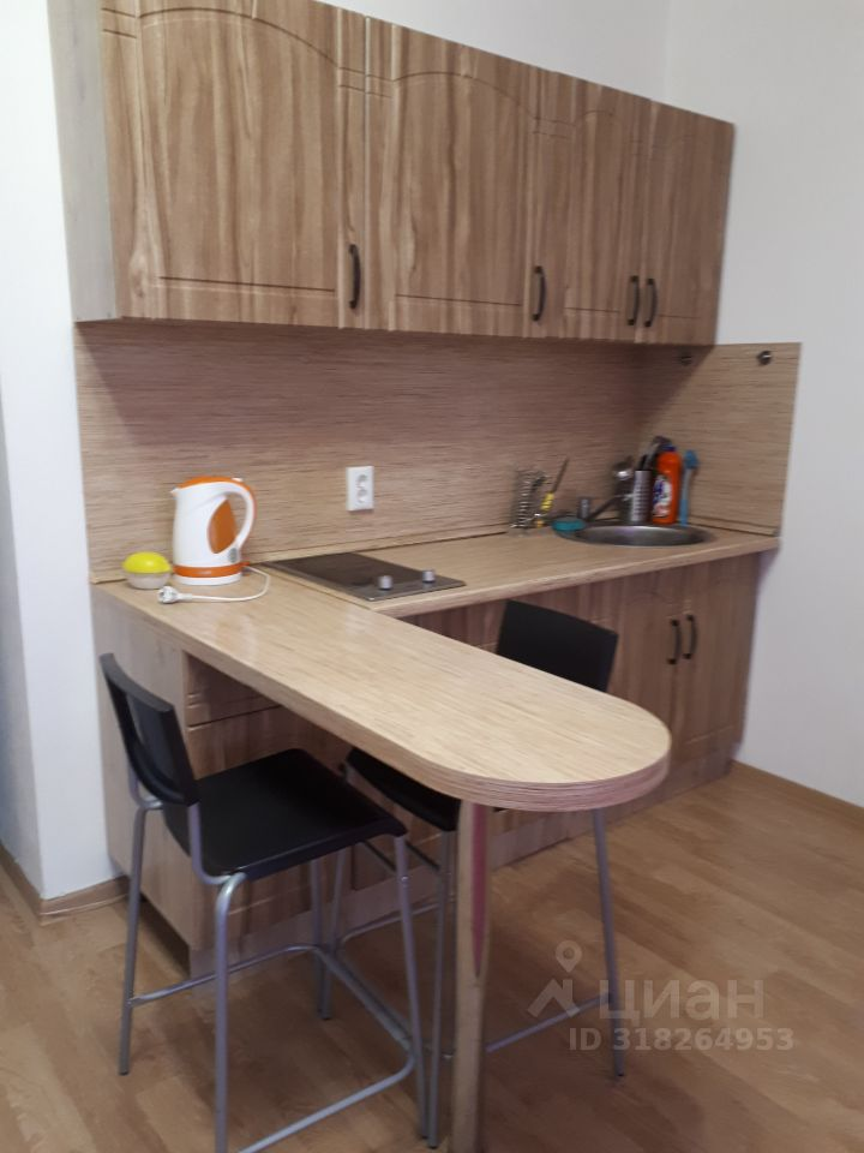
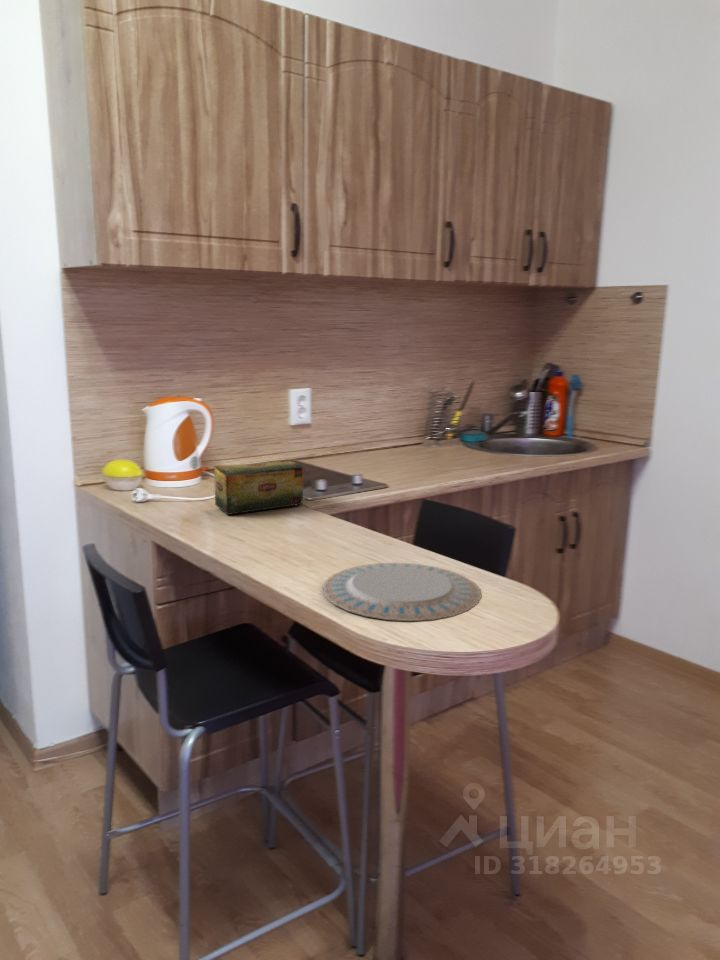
+ chinaware (401, 585)
+ tea box (259, 486)
